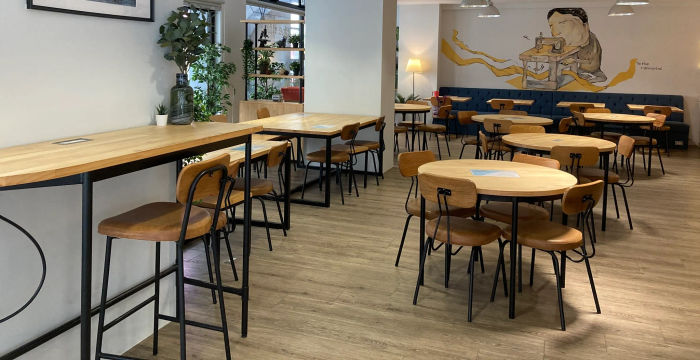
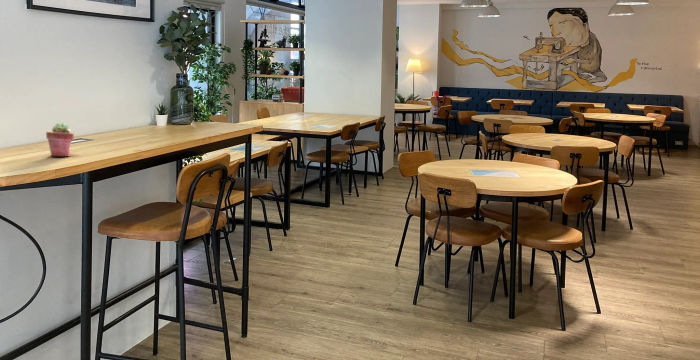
+ potted succulent (60, 139)
